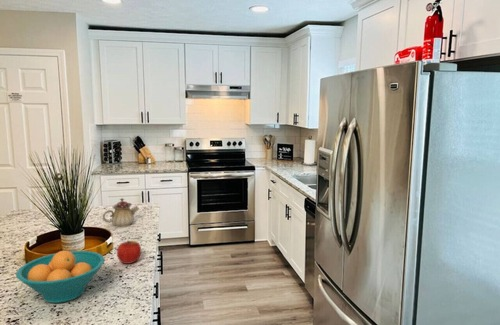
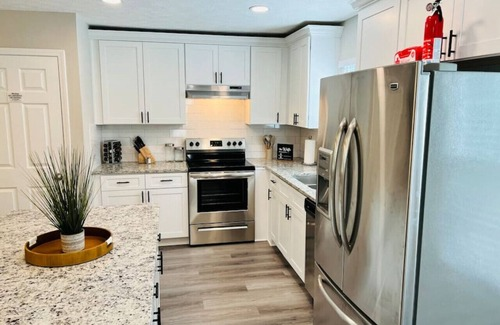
- fruit bowl (63, 273)
- apple (129, 250)
- teapot (120, 211)
